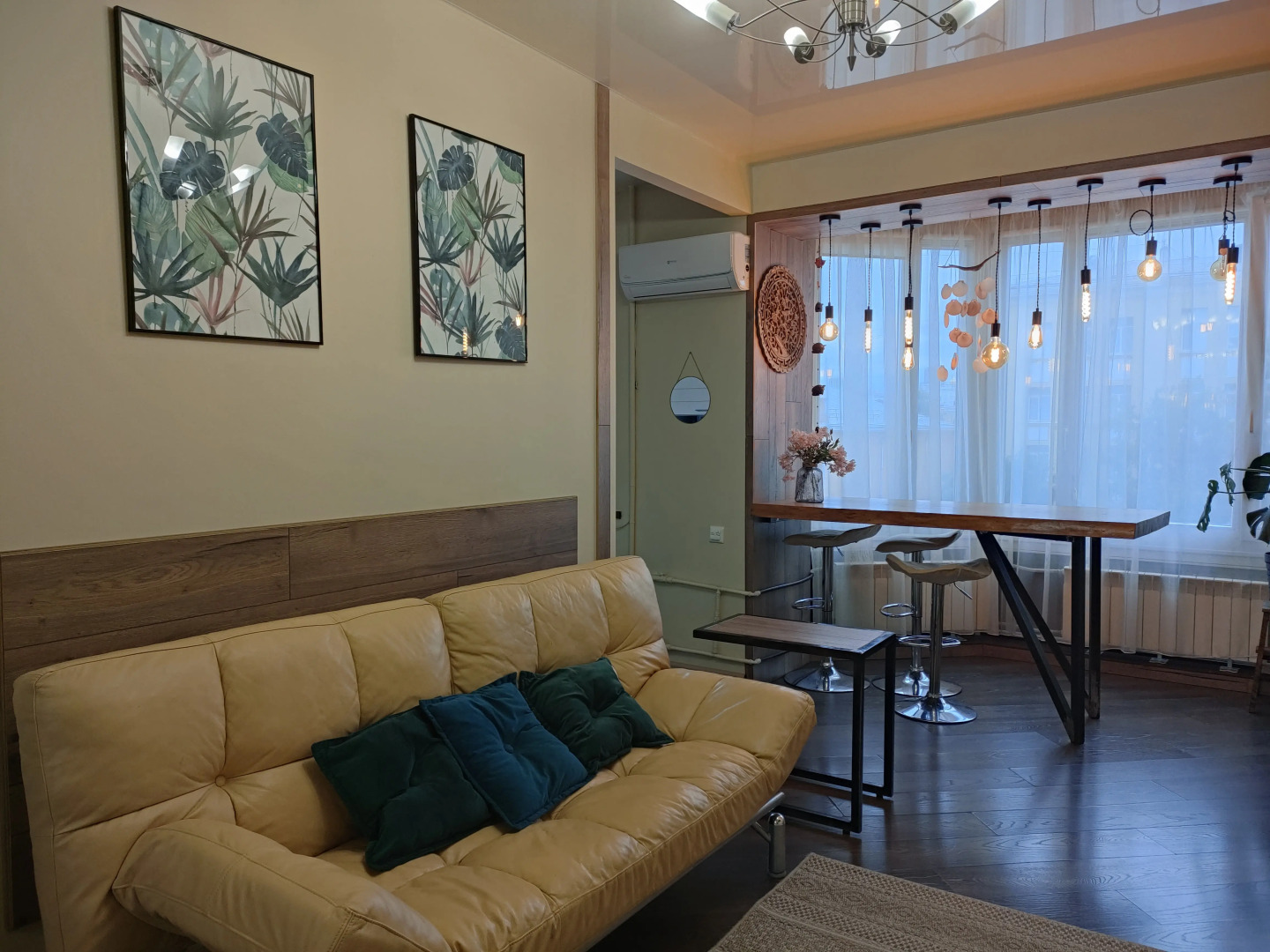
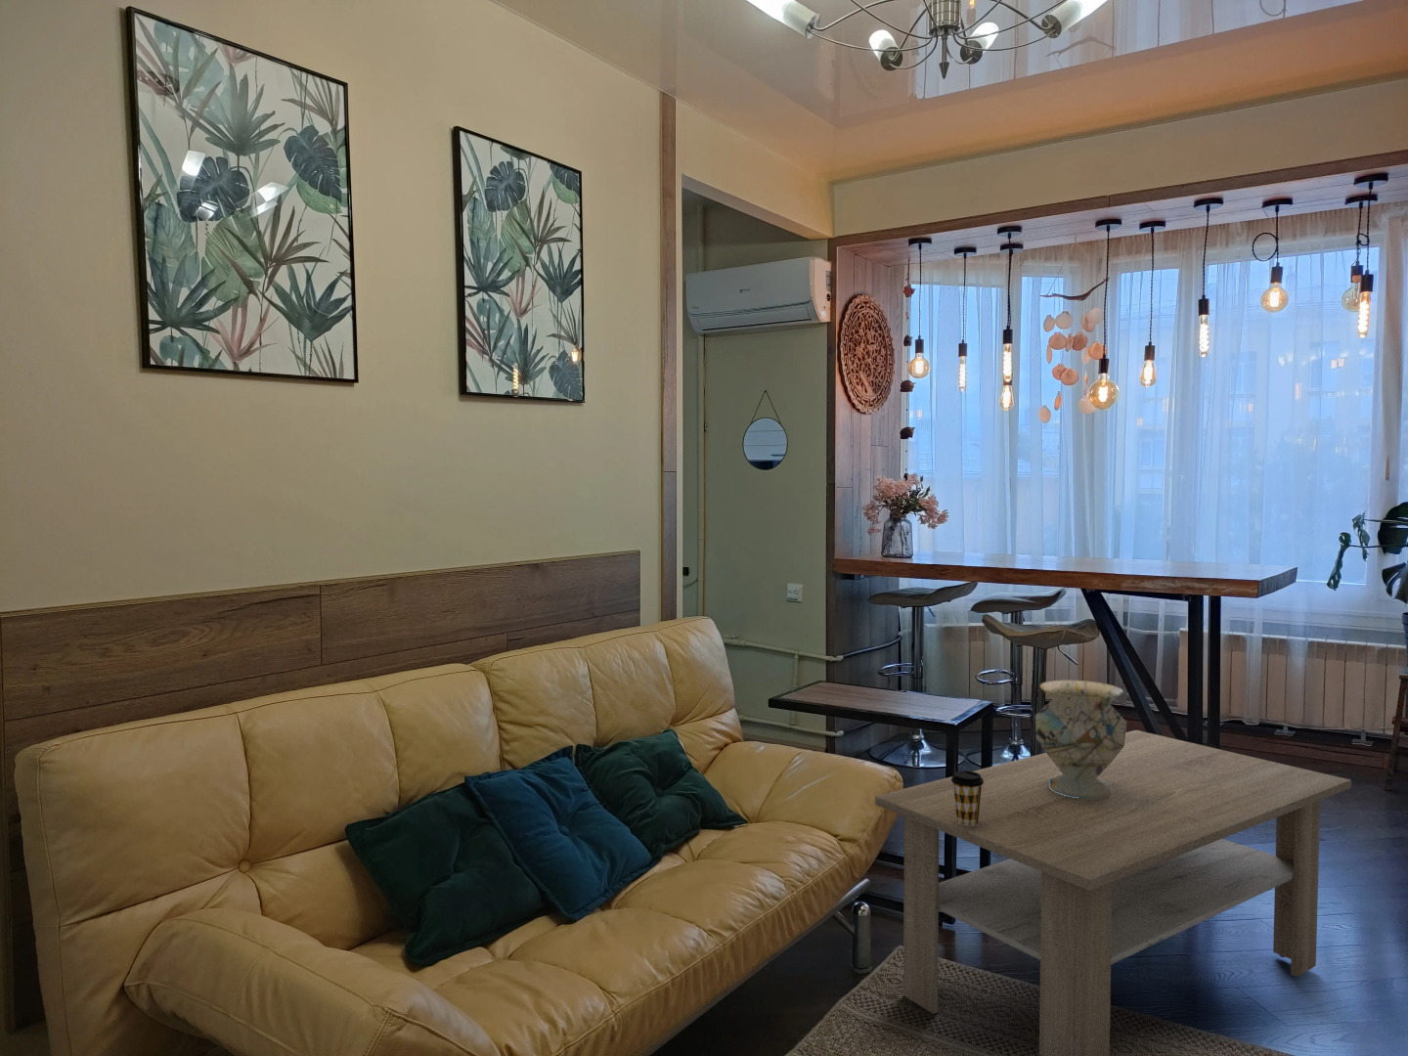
+ coffee table (1116, 885)
+ coffee cup (967, 796)
+ decorative vase (1080, 739)
